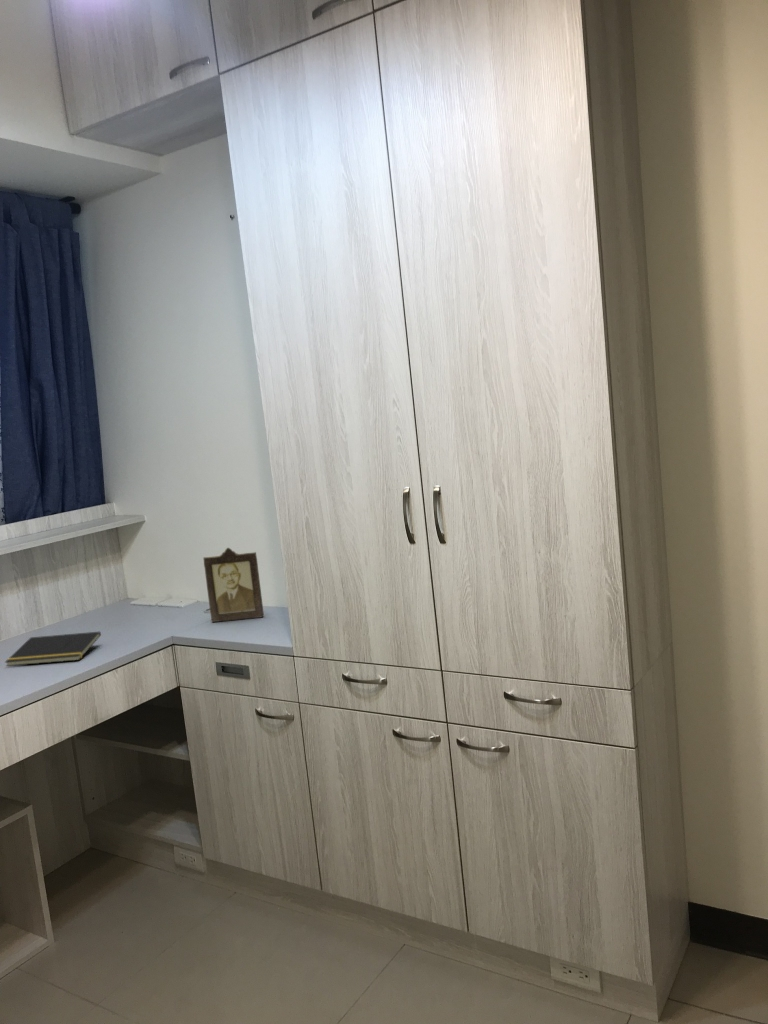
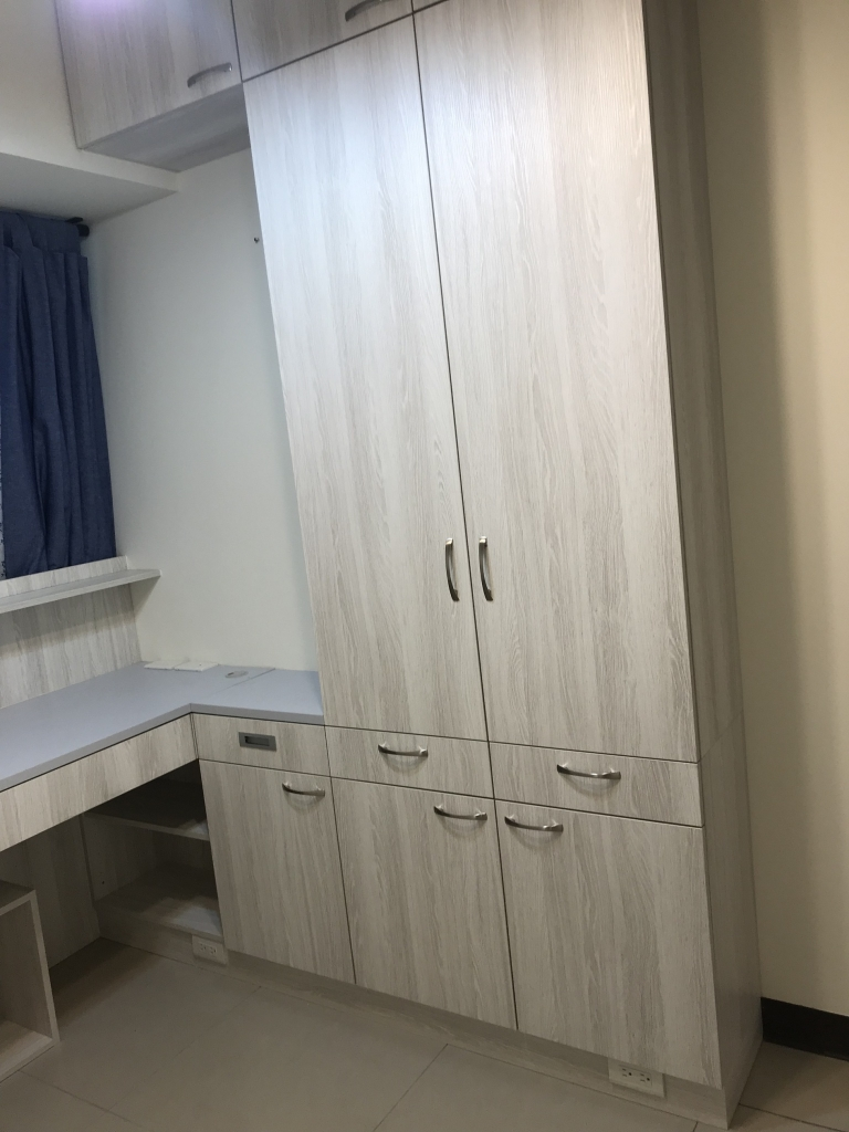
- photo frame (235, 581)
- notepad (54, 648)
